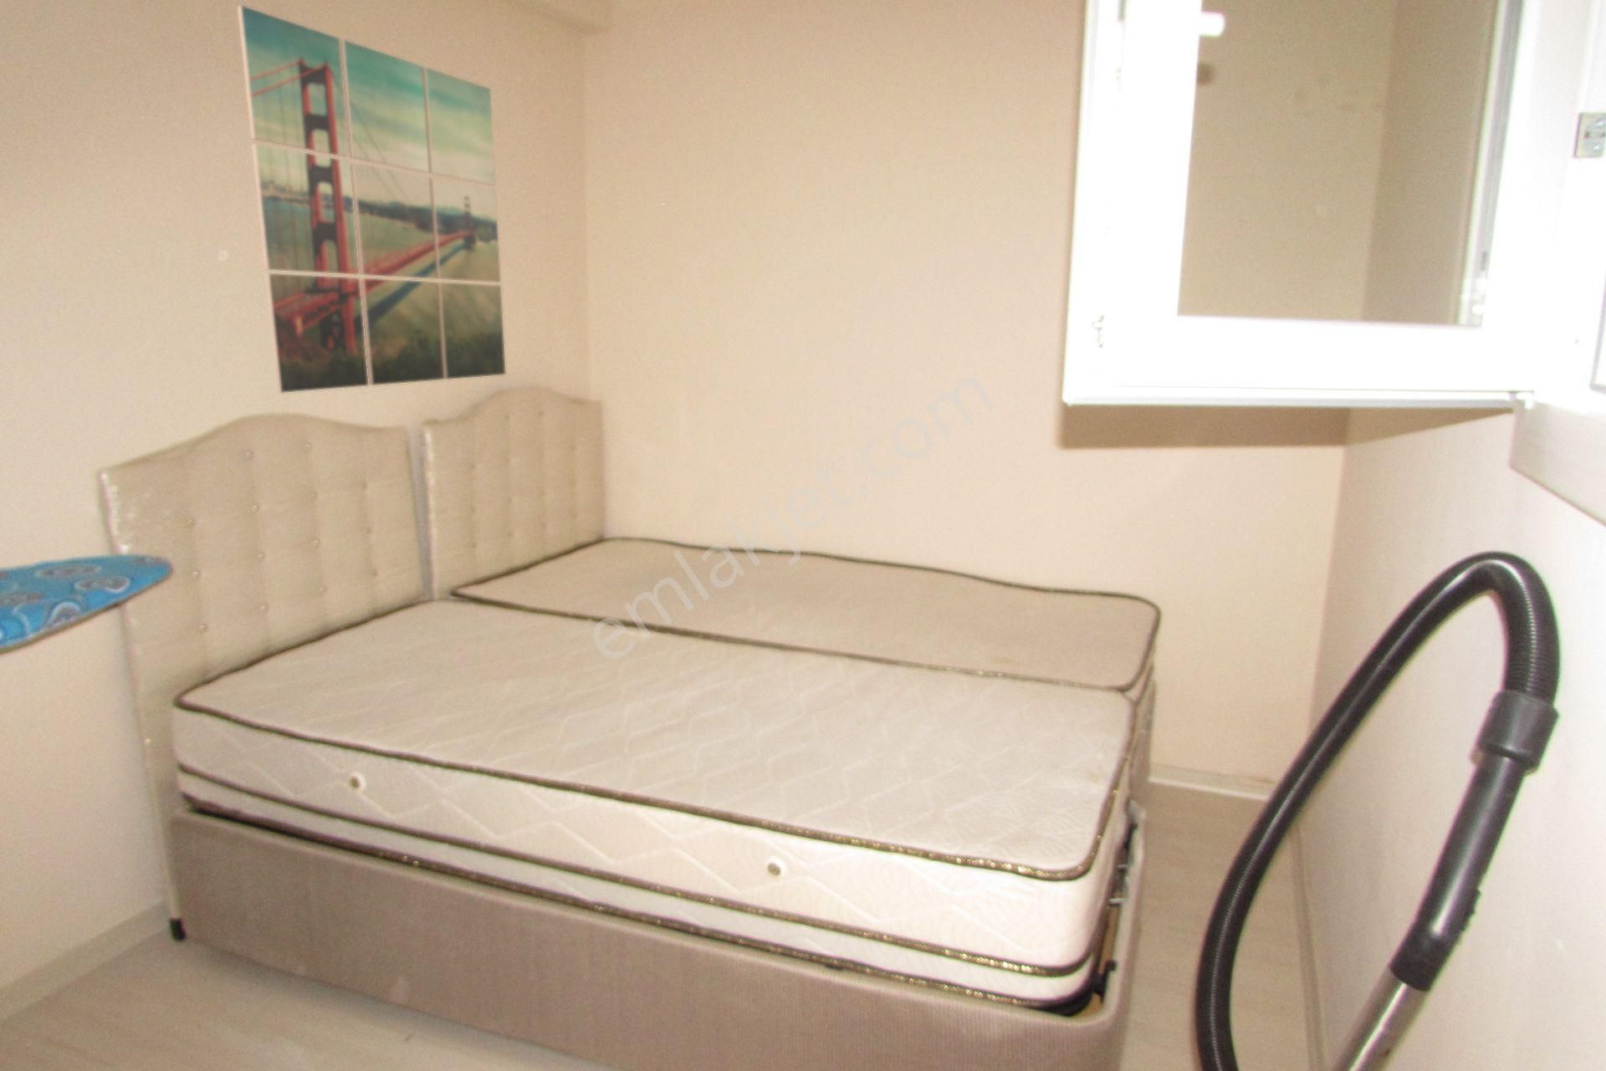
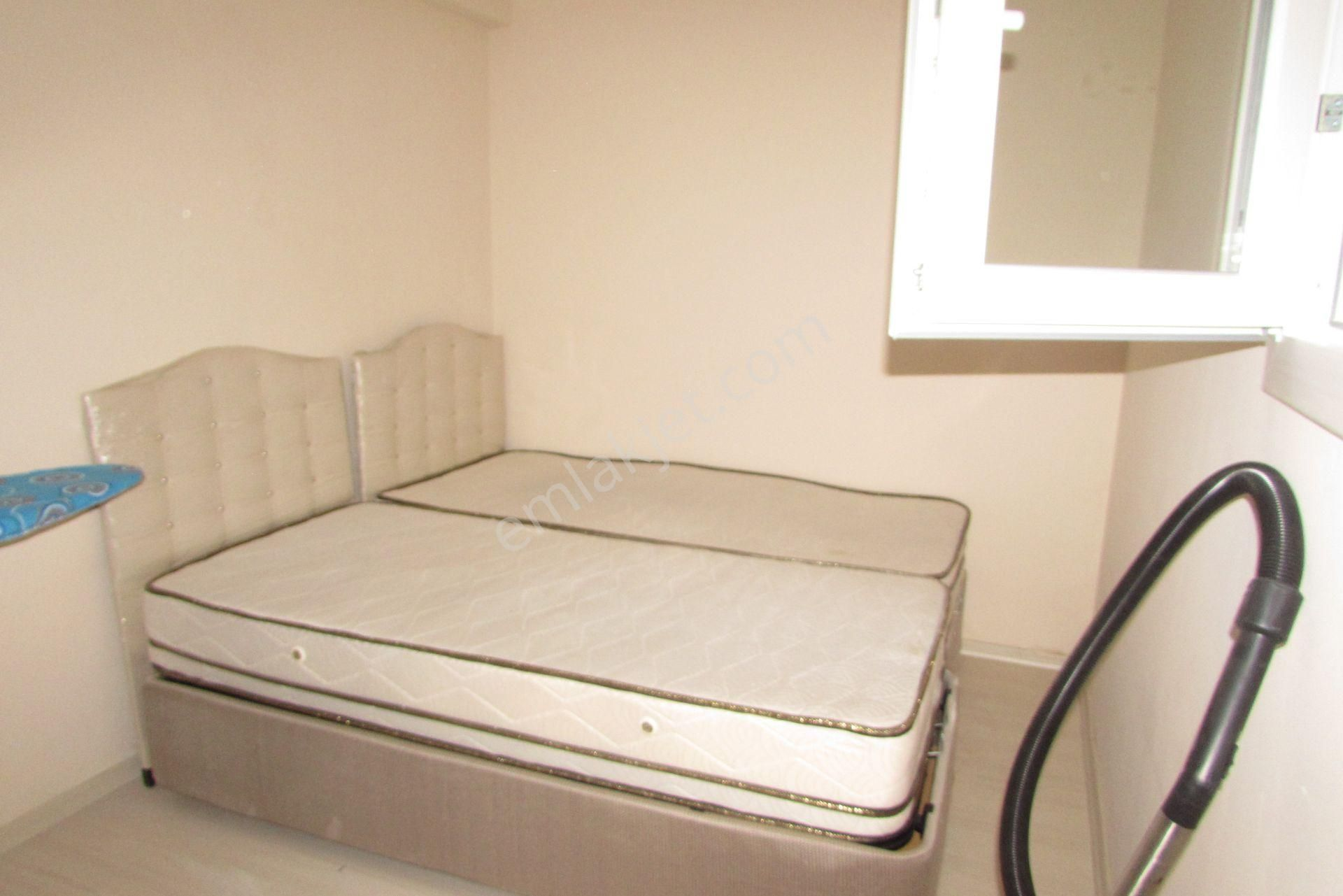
- wall art (396, 224)
